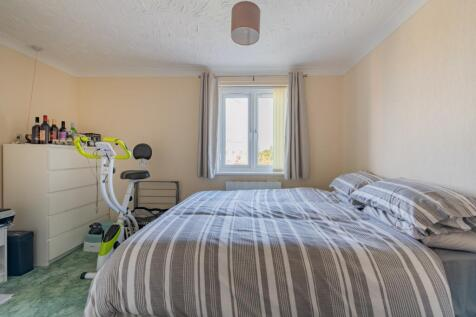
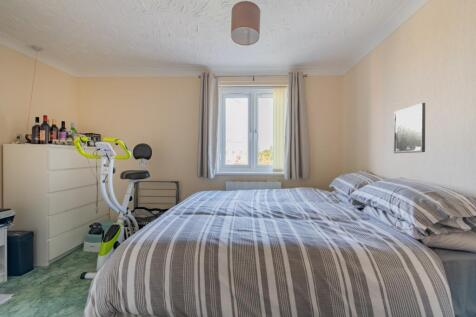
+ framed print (408, 130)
